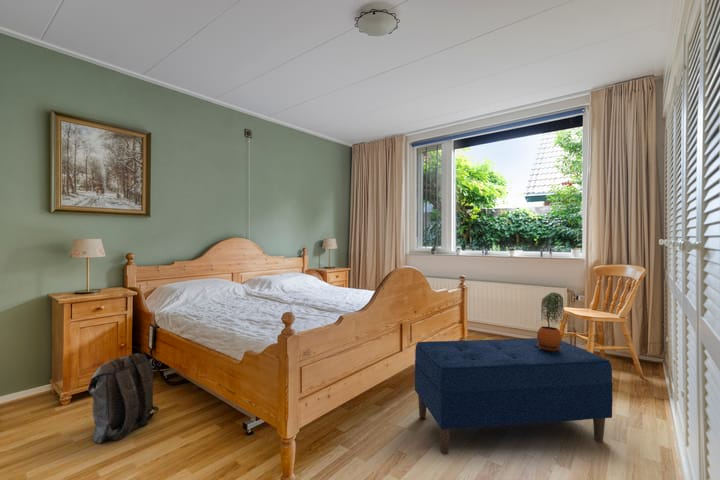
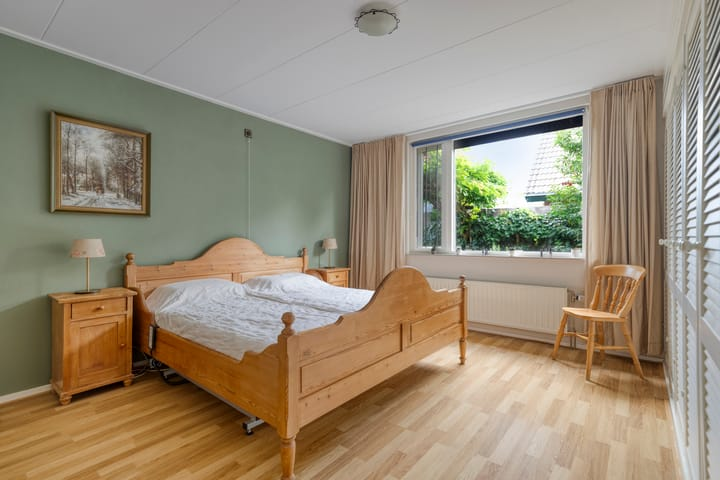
- bench (505, 389)
- potted plant (551, 320)
- backpack (125, 391)
